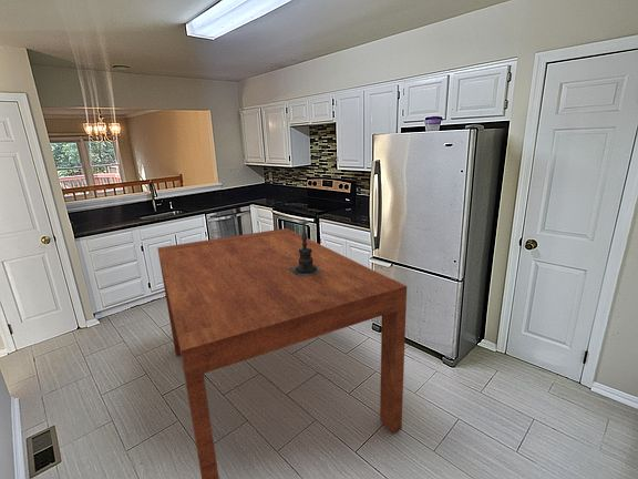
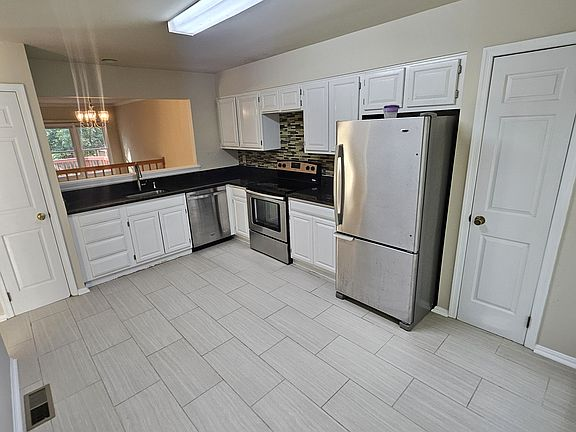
- dining table (261, 325)
- candle holder (303, 242)
